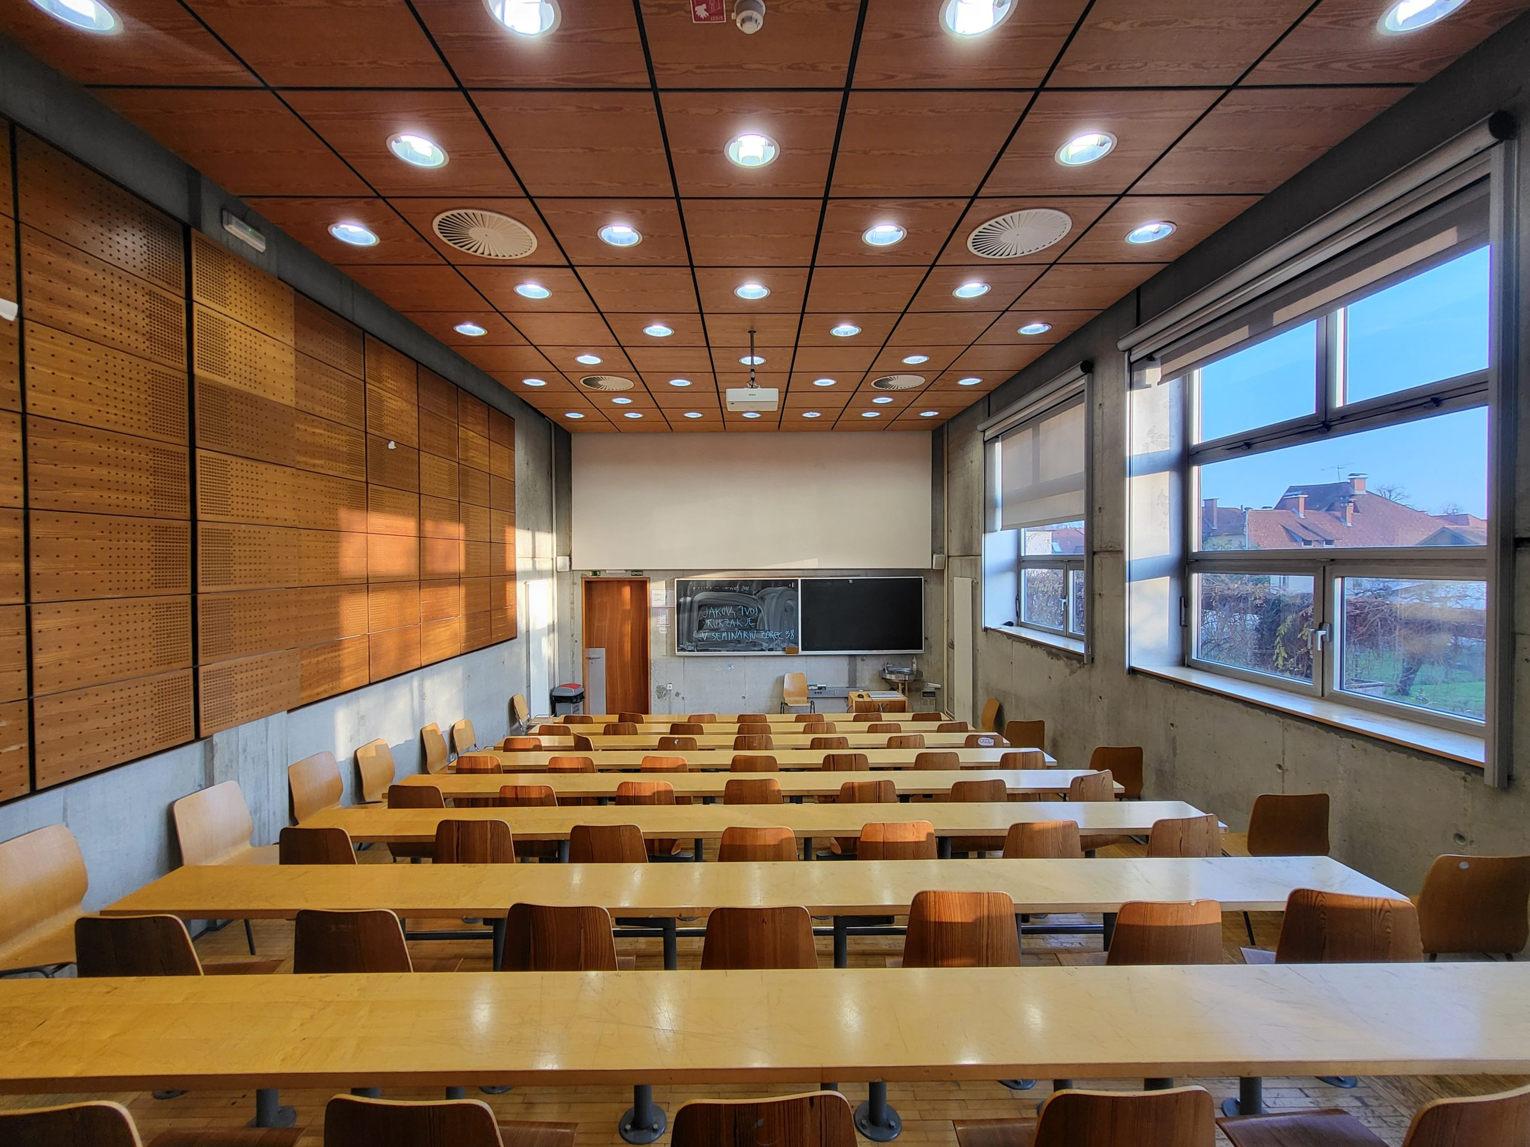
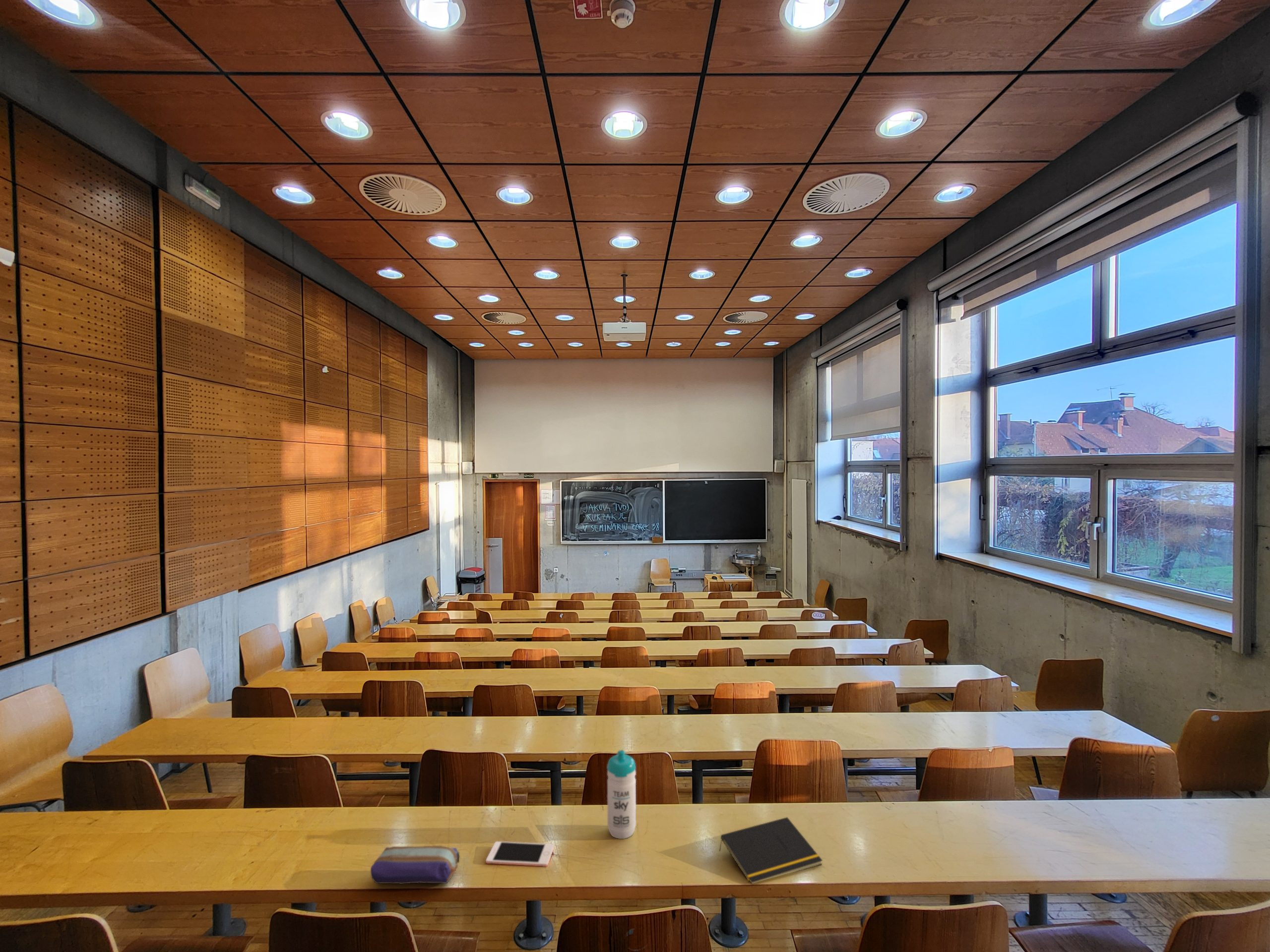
+ notepad (770, 849)
+ water bottle (622, 791)
+ cell phone (520, 853)
+ pencil case (416, 865)
